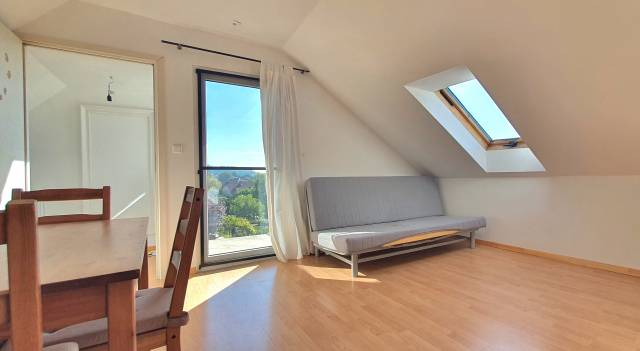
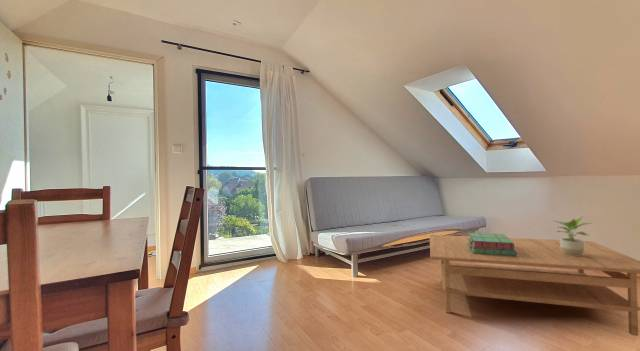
+ potted plant (572, 234)
+ stack of books (489, 242)
+ coffee table (517, 275)
